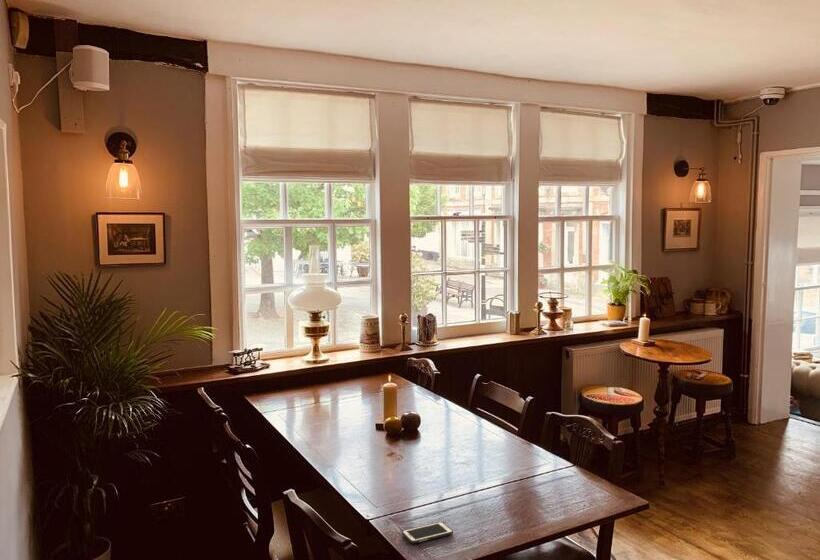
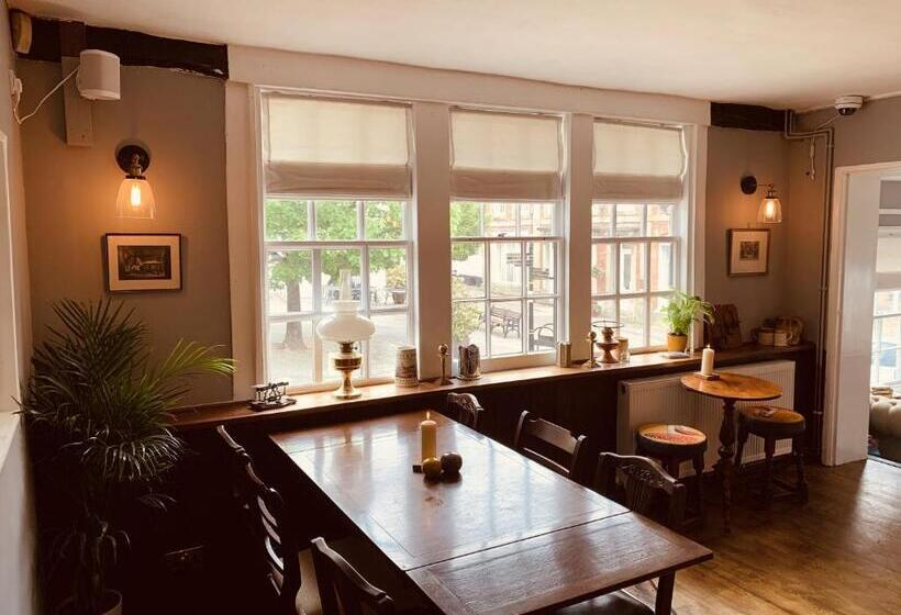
- cell phone (427, 532)
